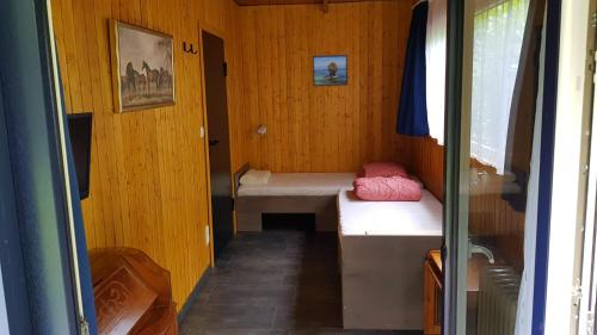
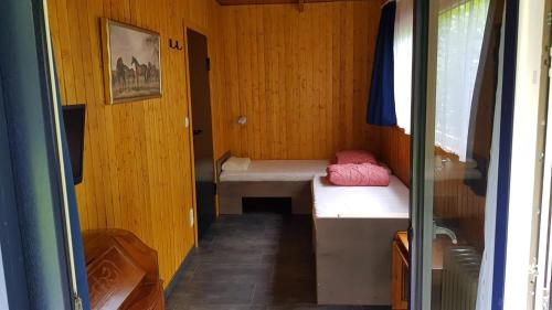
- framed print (330, 70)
